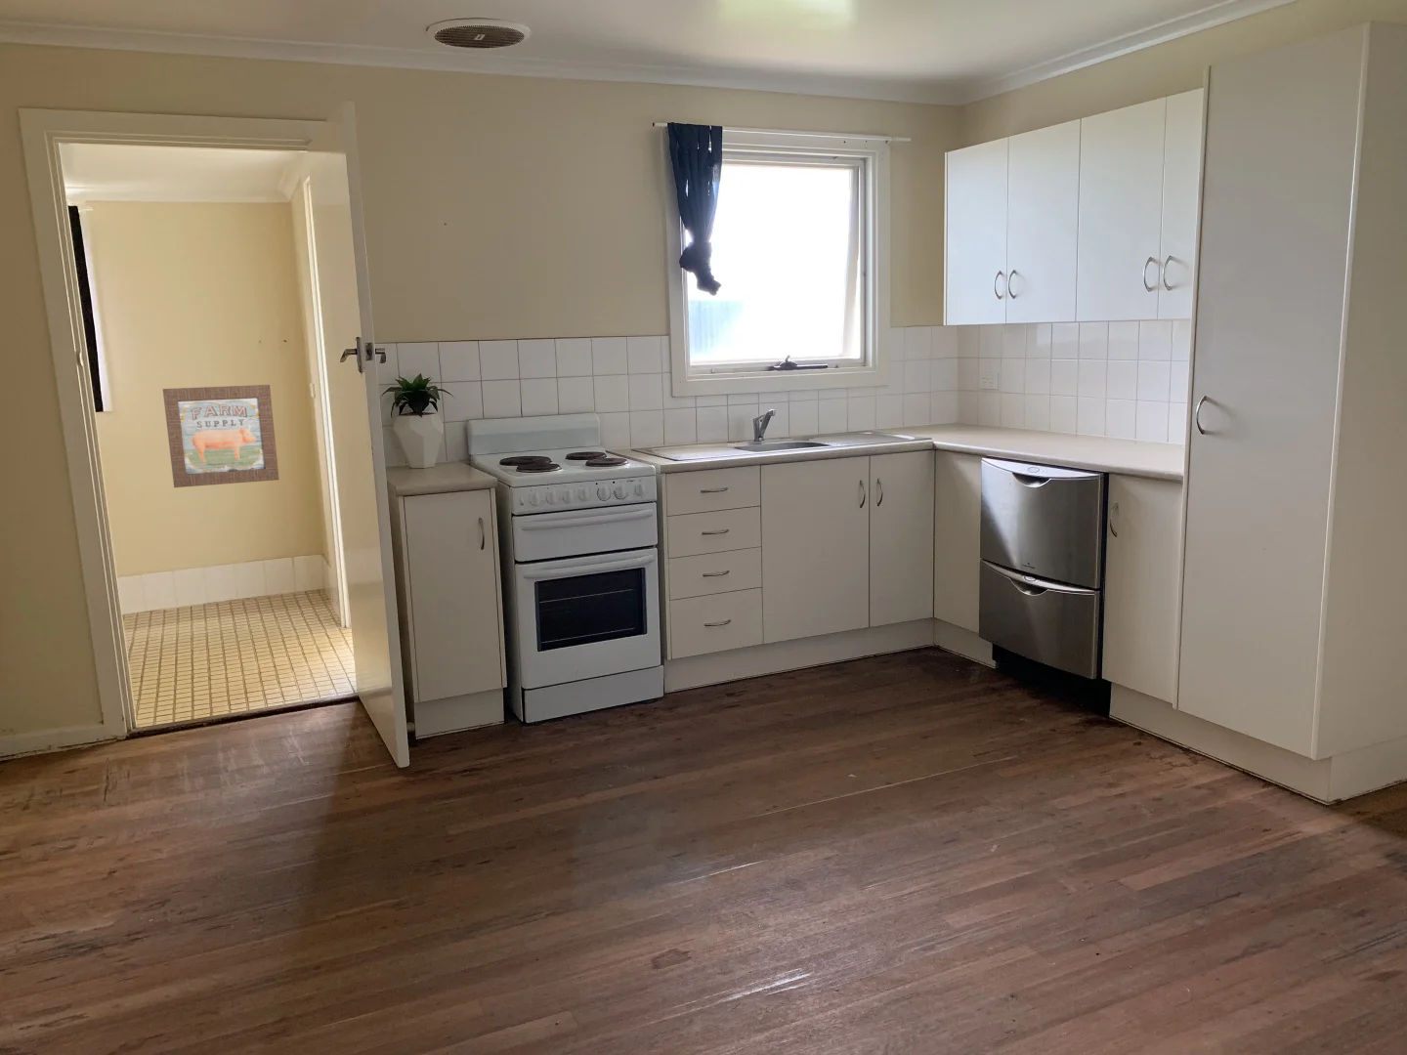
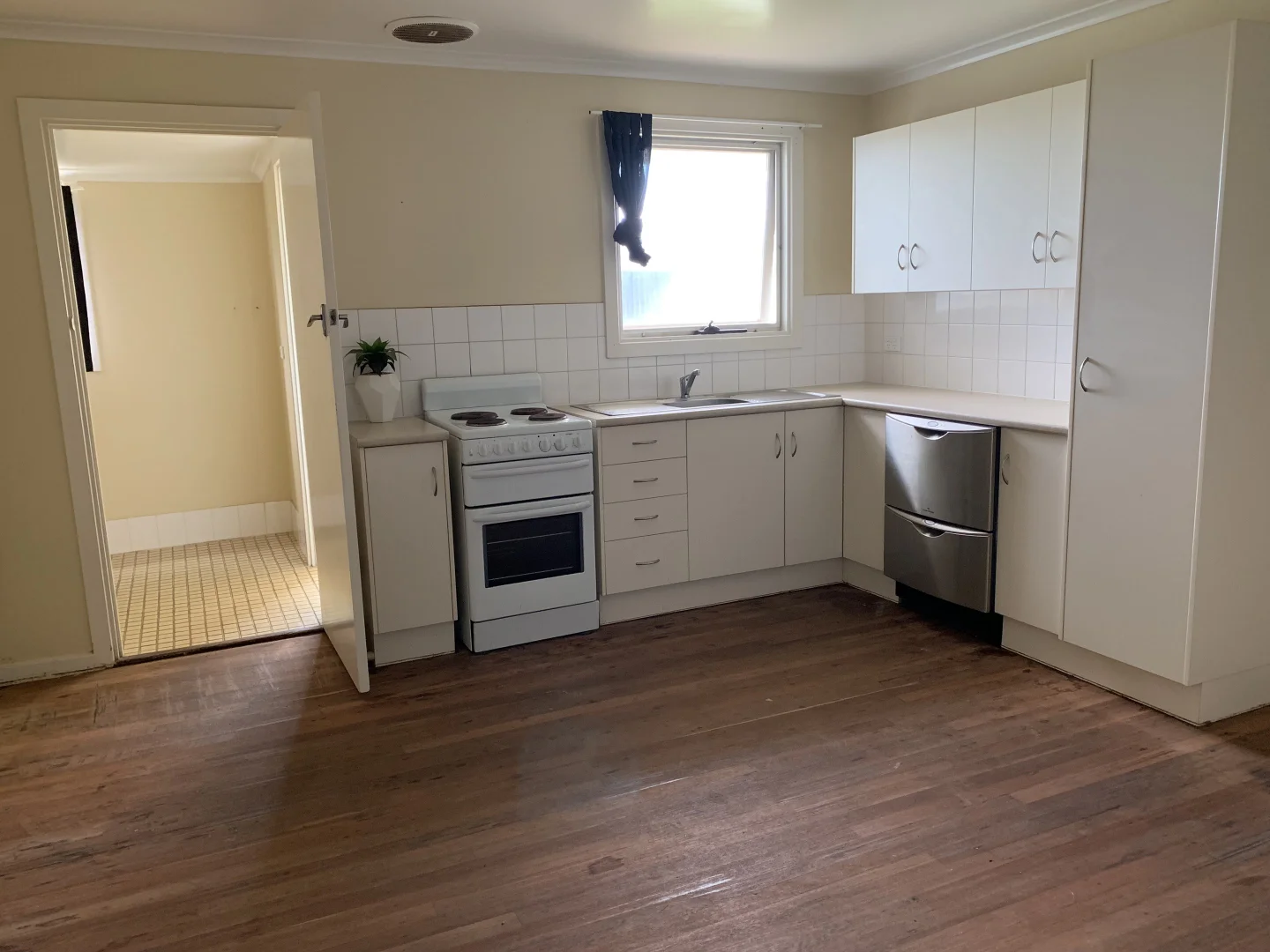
- wall art (222, 434)
